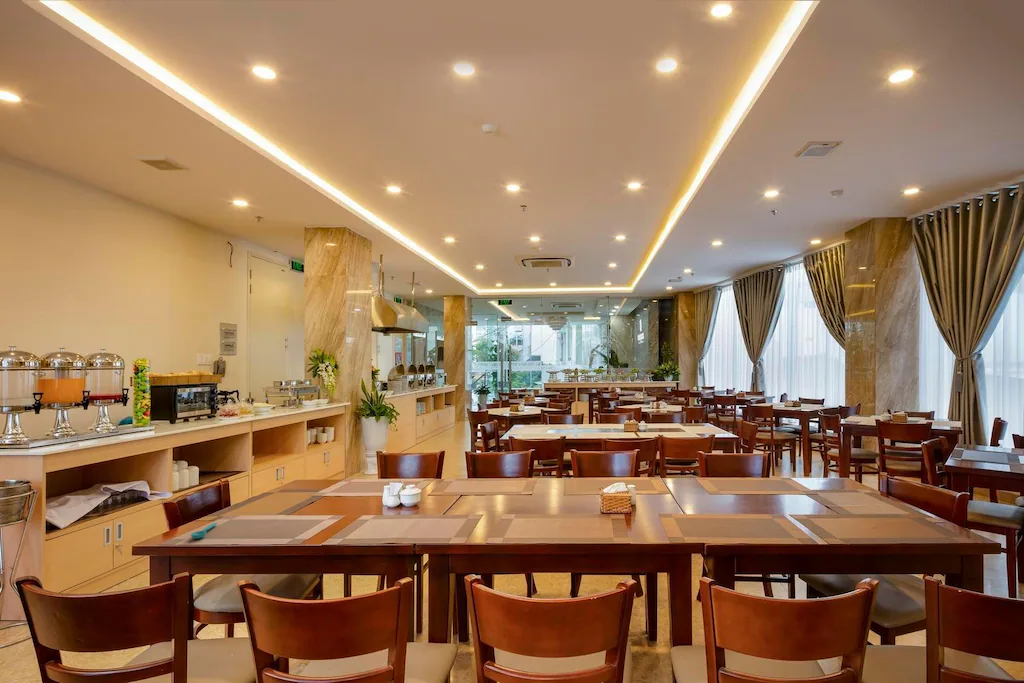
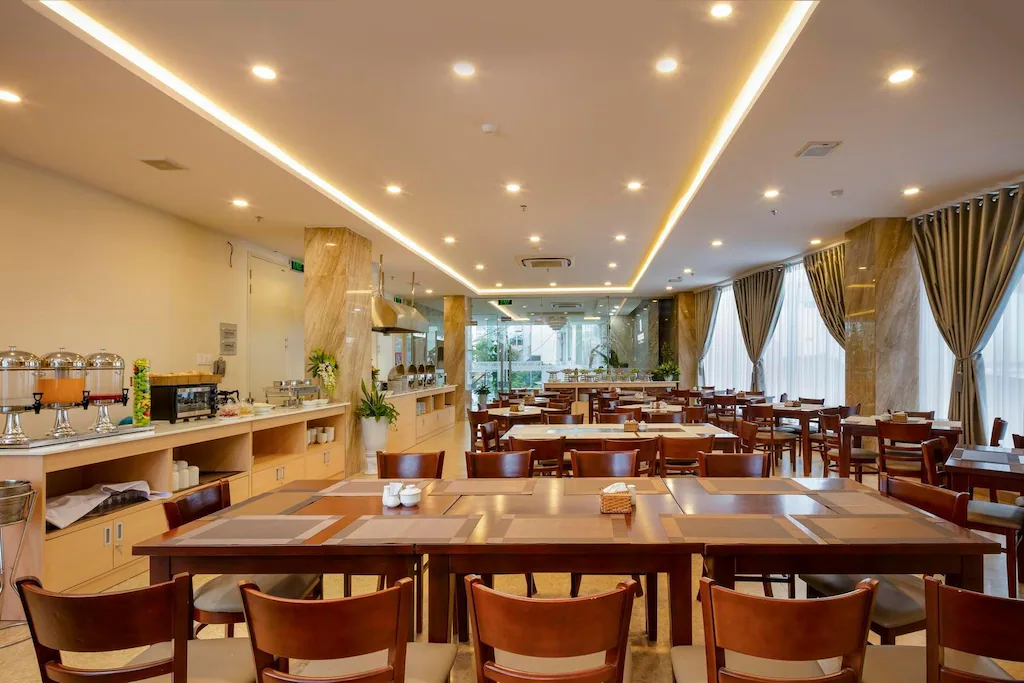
- spoon (205, 529)
